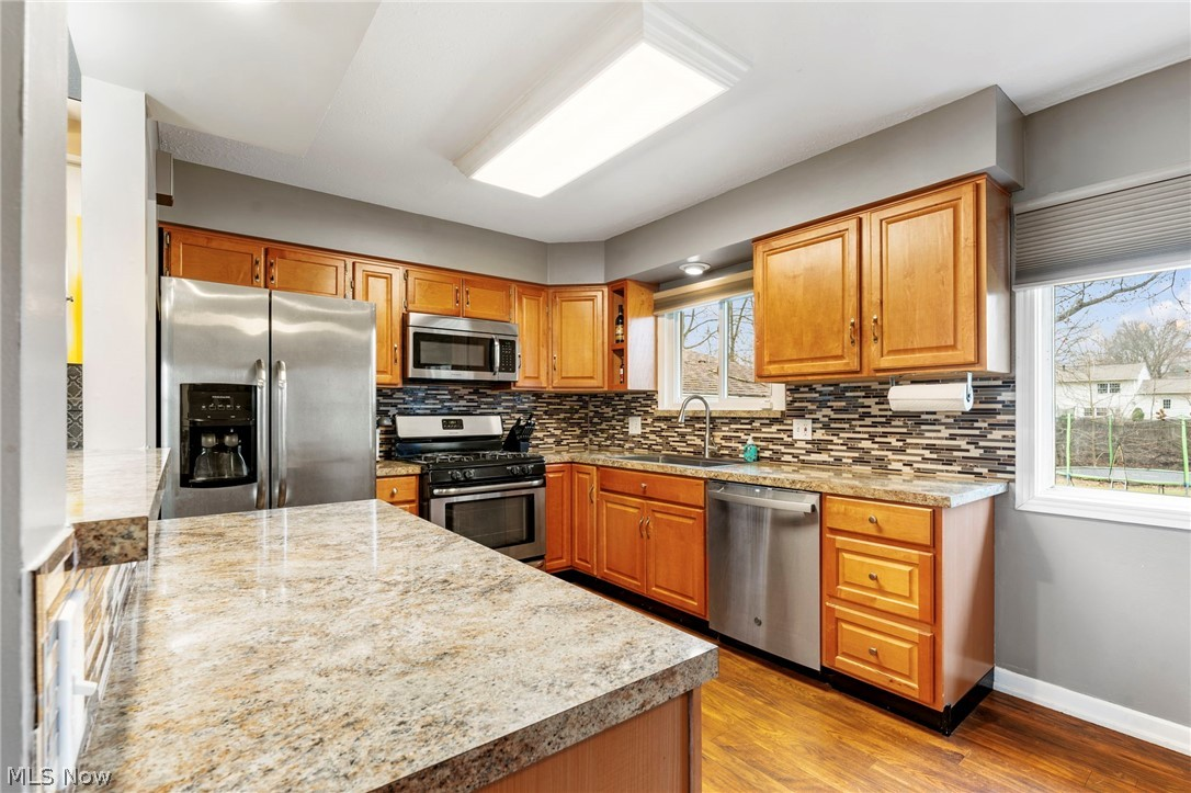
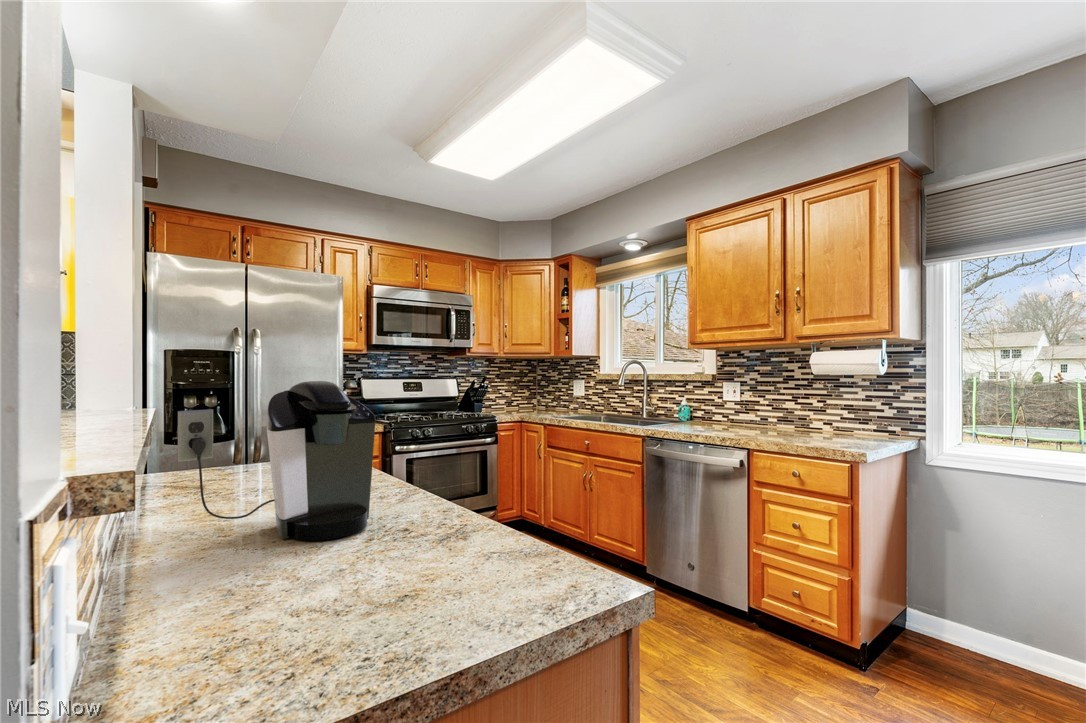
+ coffee maker (290, 456)
